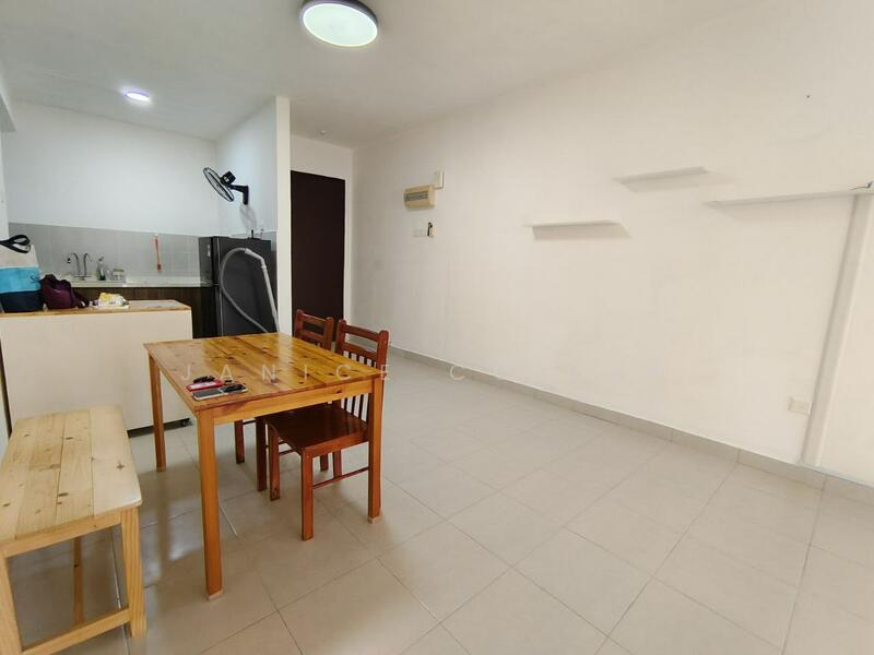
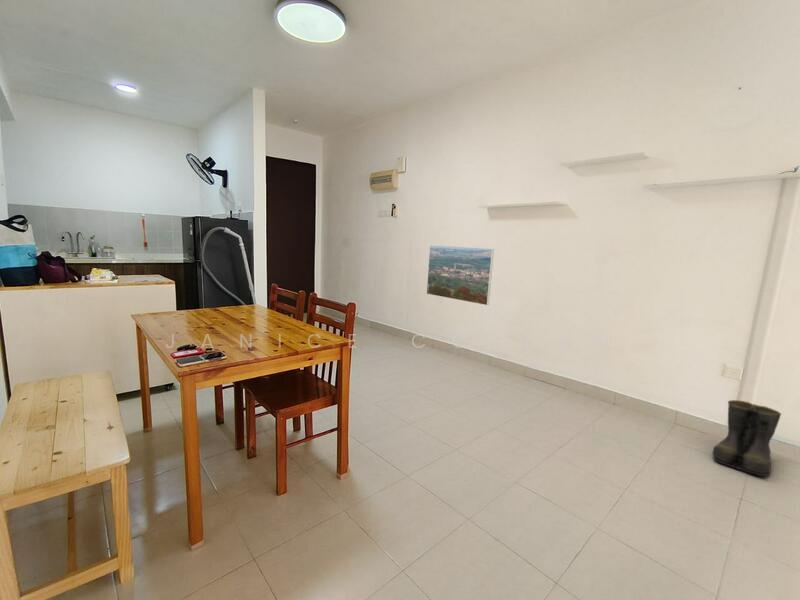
+ boots (746, 434)
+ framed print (457, 273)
